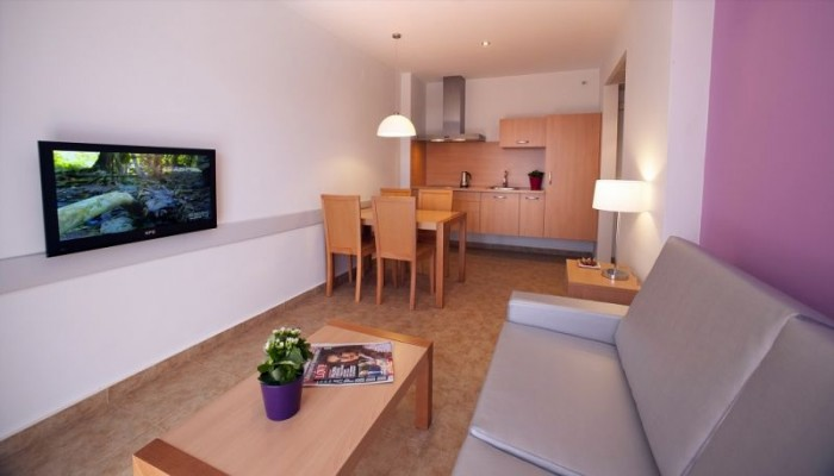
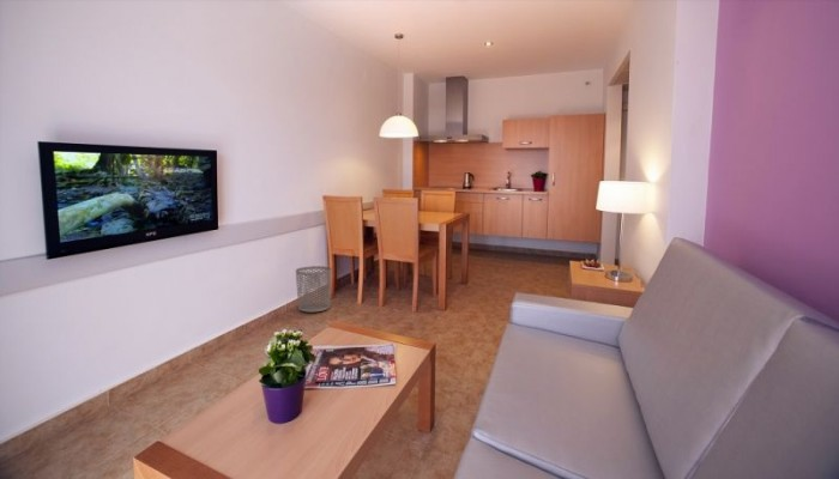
+ waste bin (314, 289)
